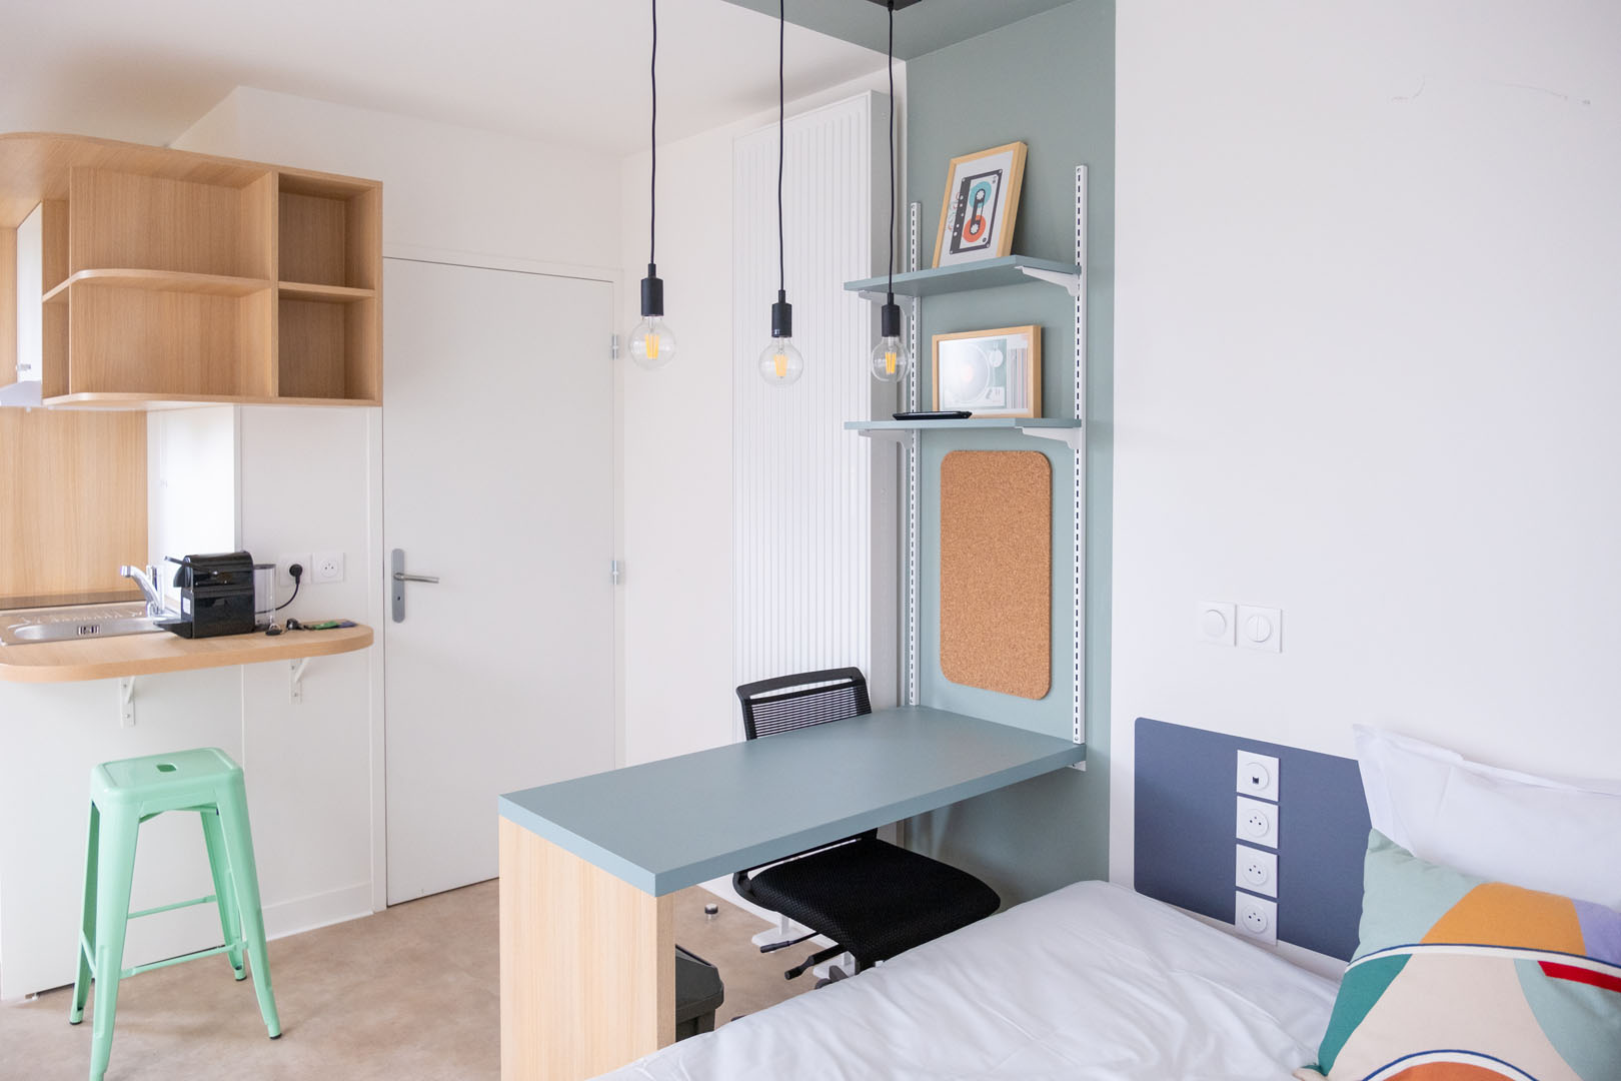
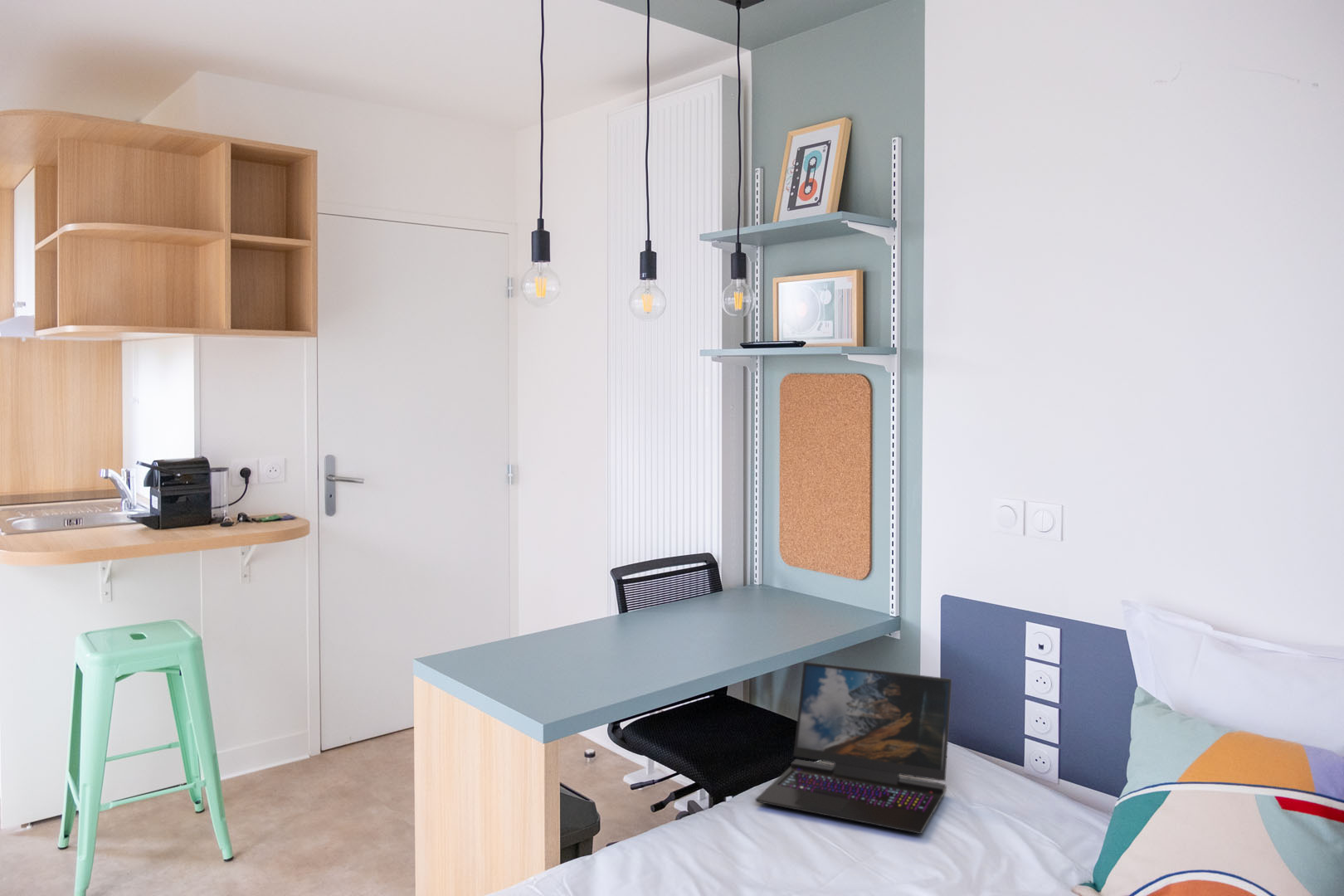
+ laptop (856, 740)
